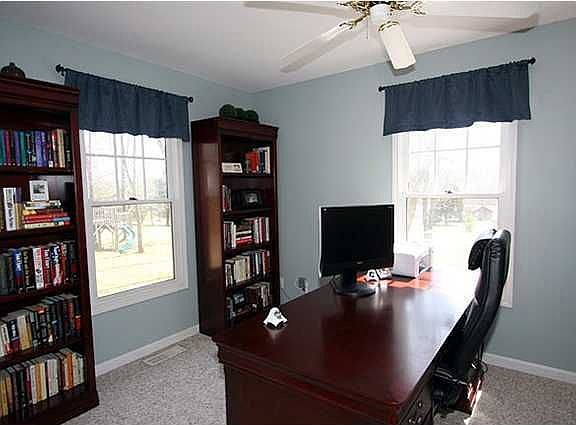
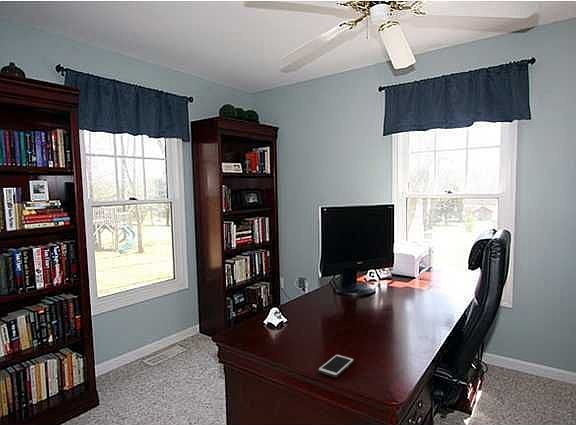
+ cell phone (336, 365)
